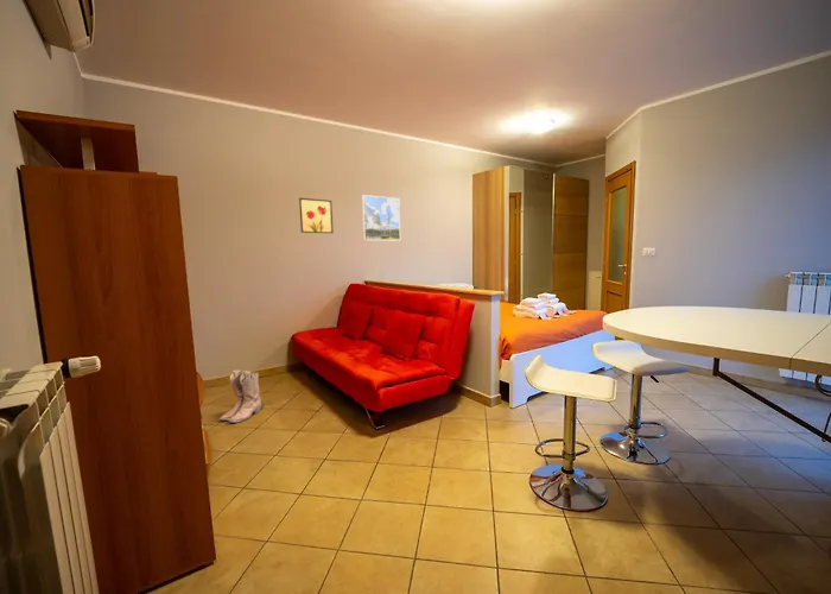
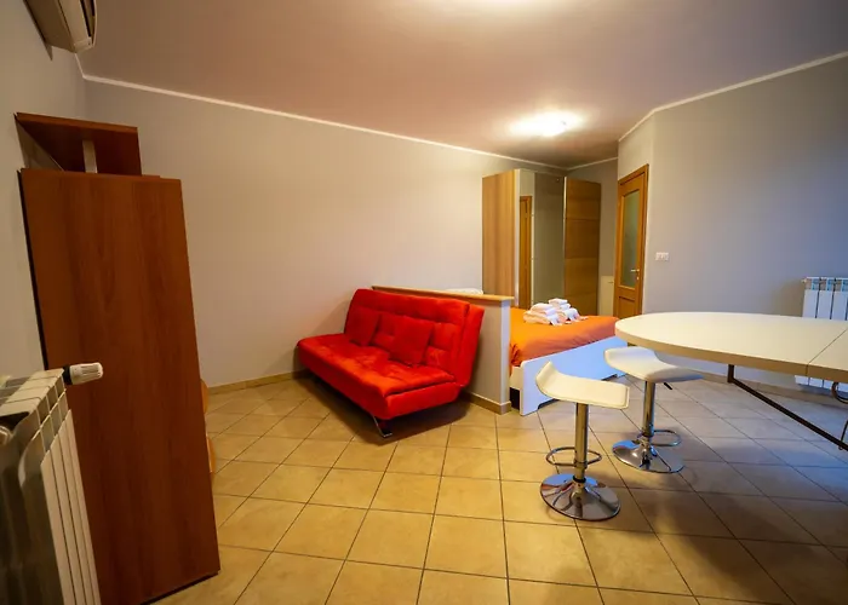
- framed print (381, 219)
- wall art (316, 216)
- boots (240, 393)
